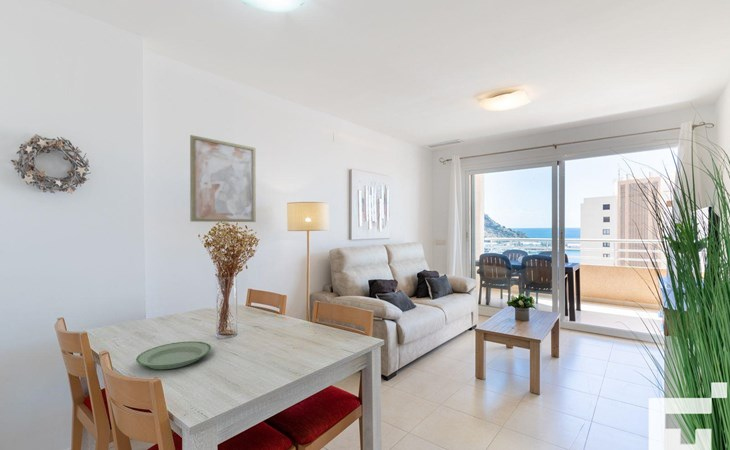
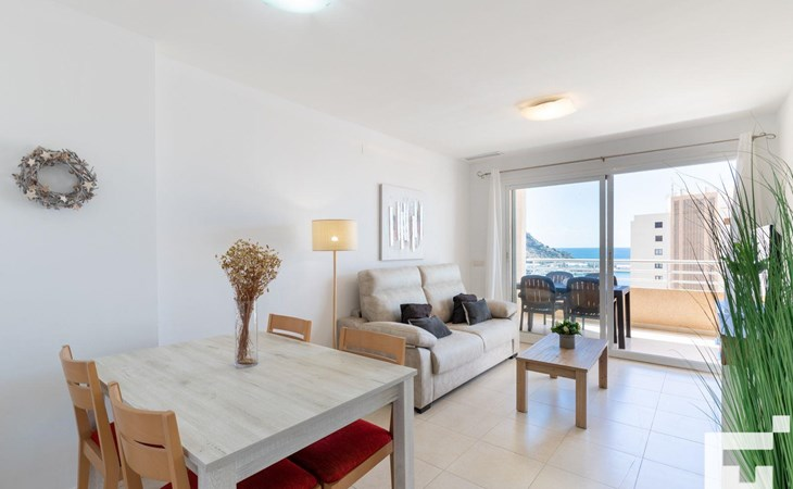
- plate (175, 356)
- wall art (225, 181)
